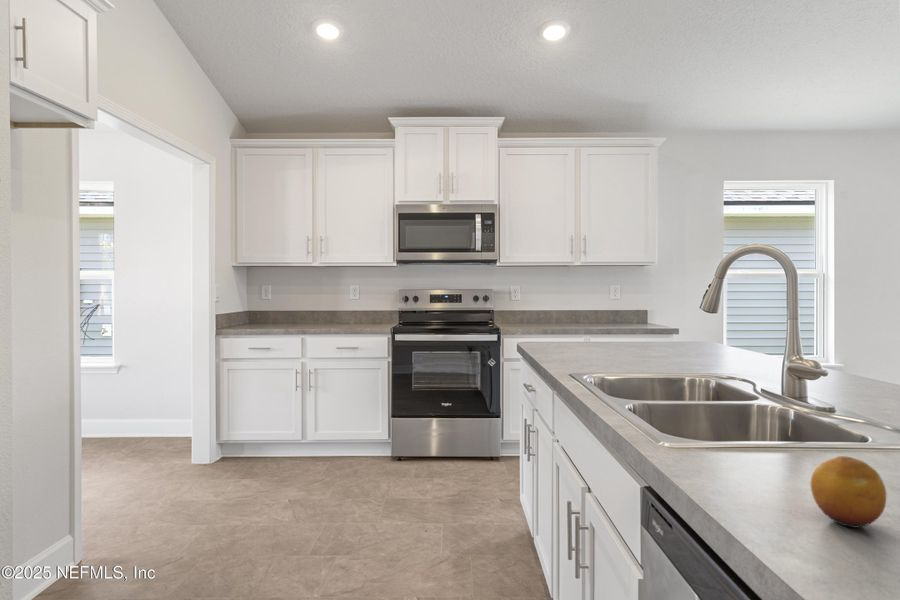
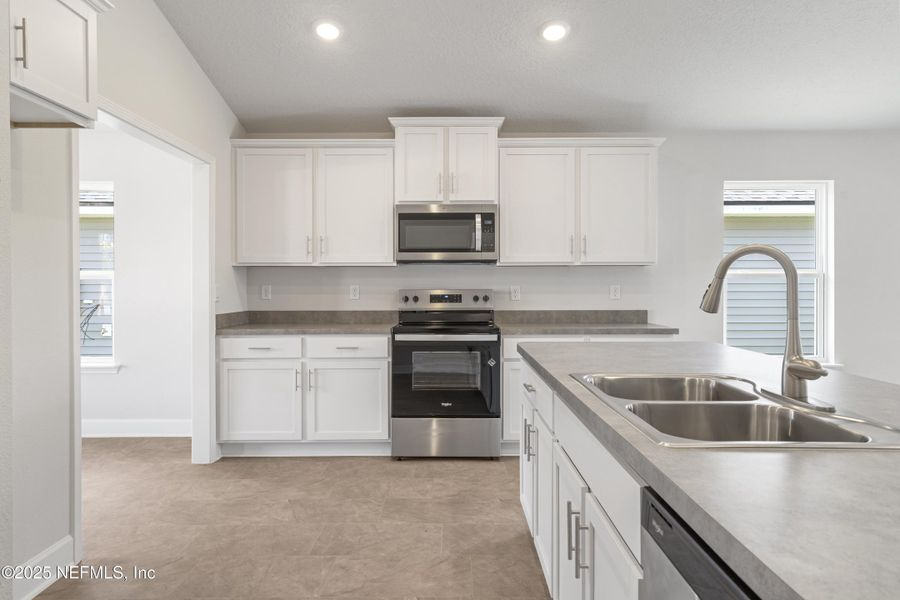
- fruit (847, 489)
